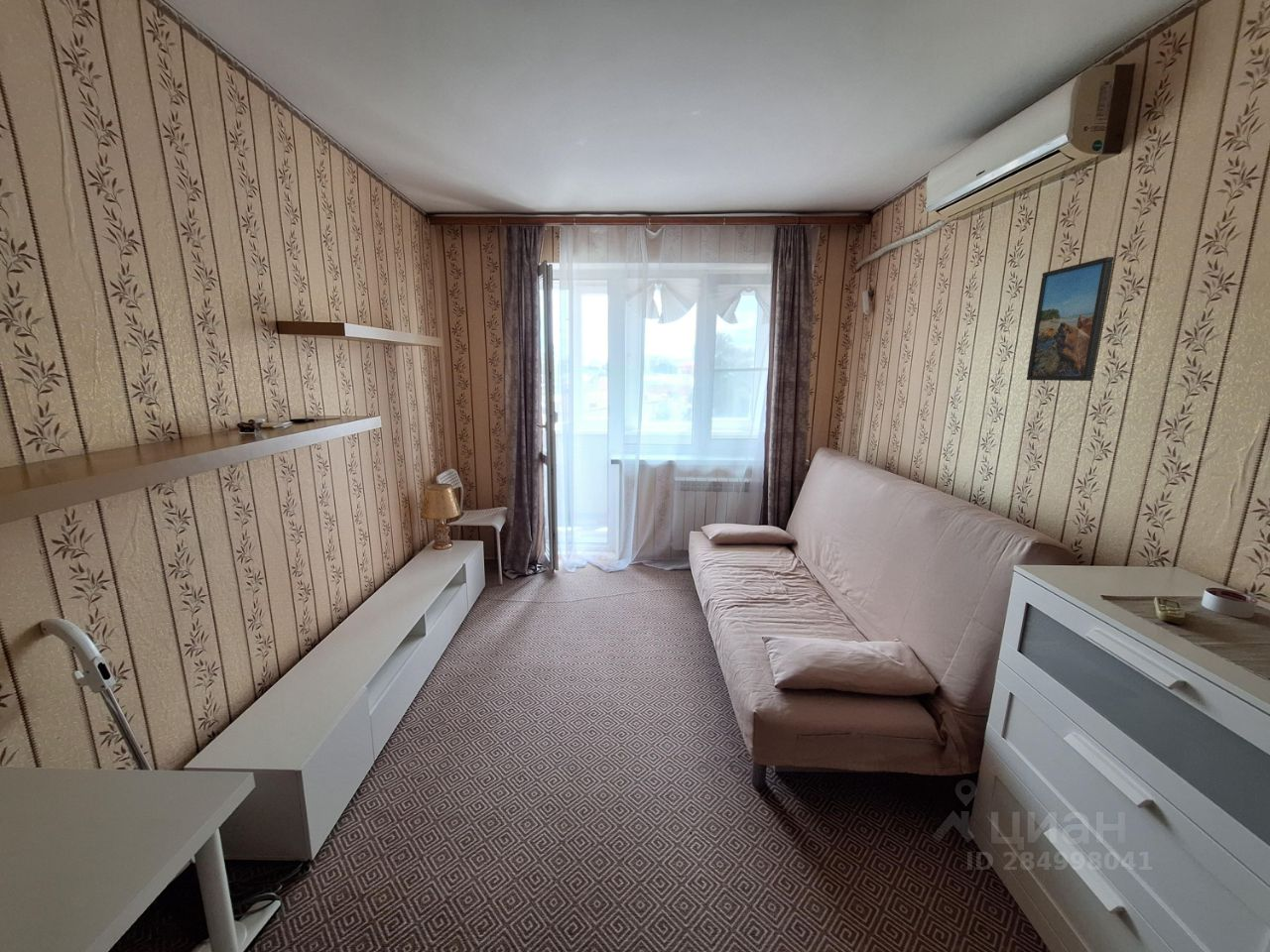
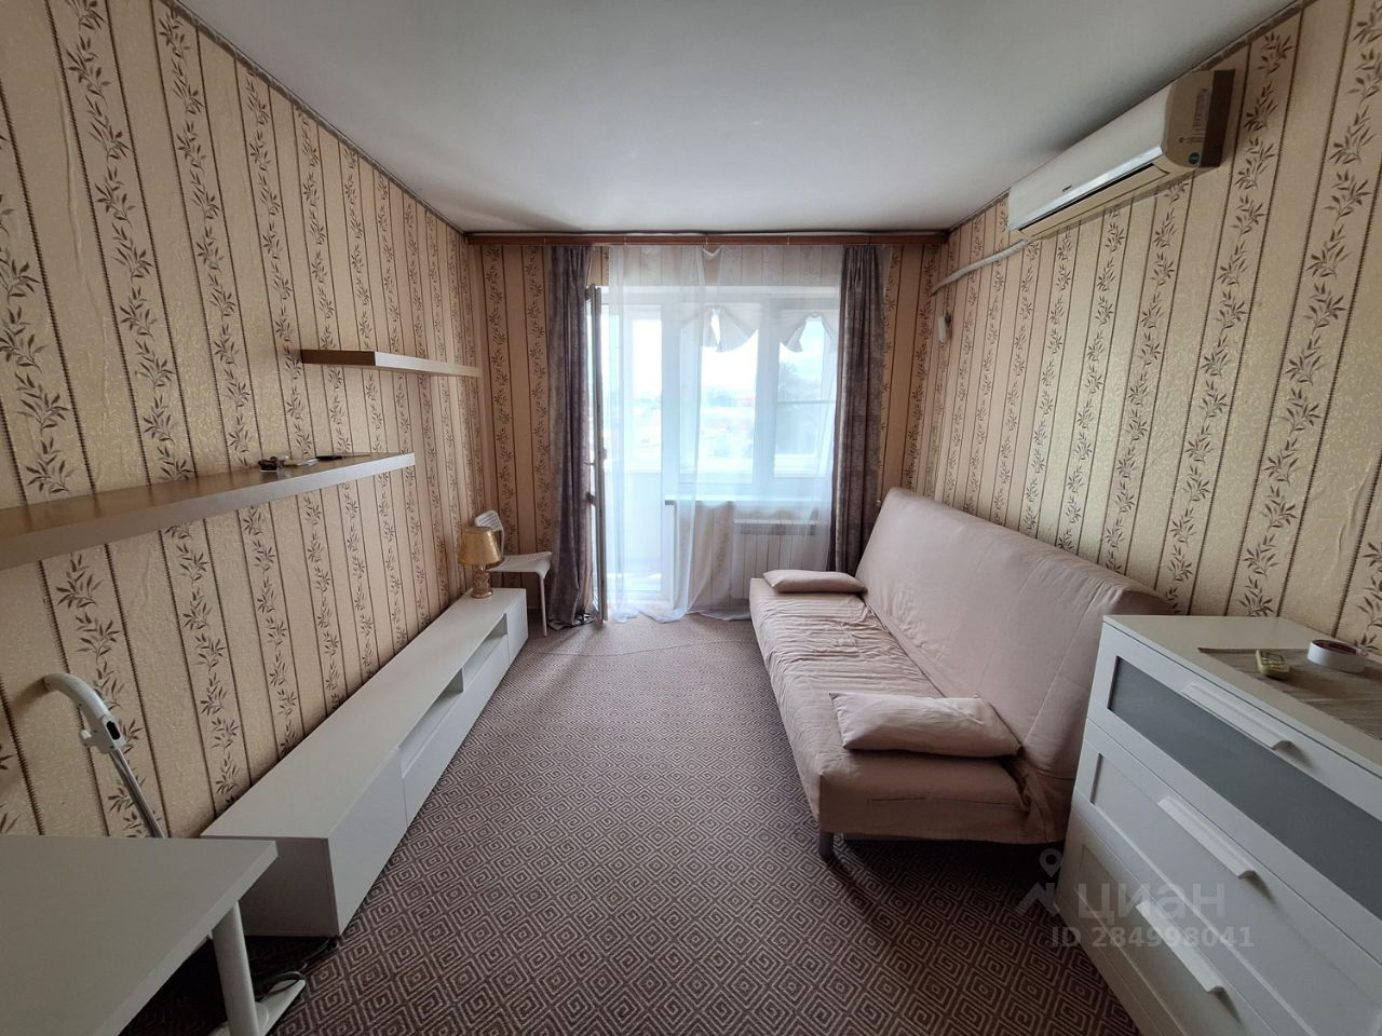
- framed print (1066, 323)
